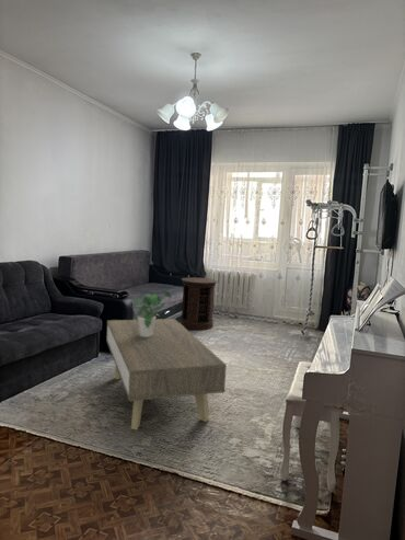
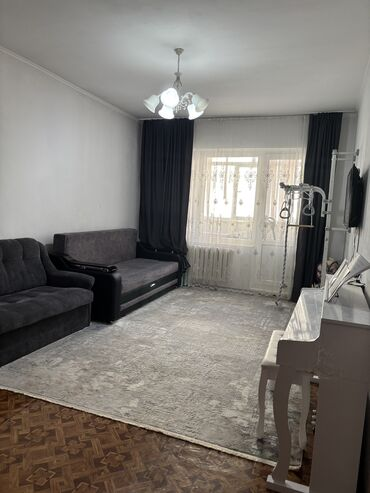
- coffee table (158, 368)
- side table (197, 302)
- potted plant (151, 312)
